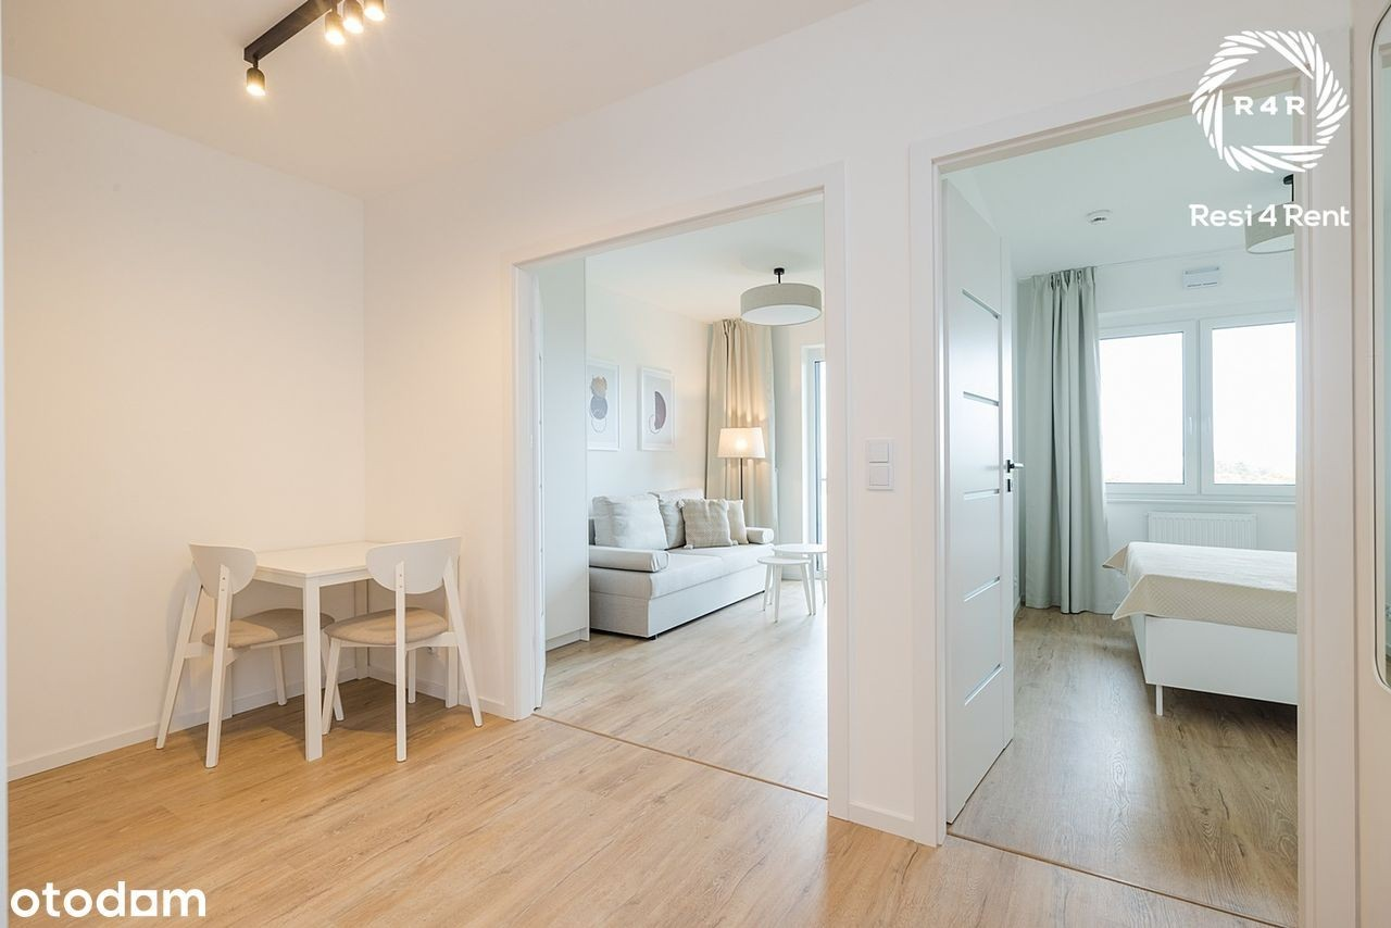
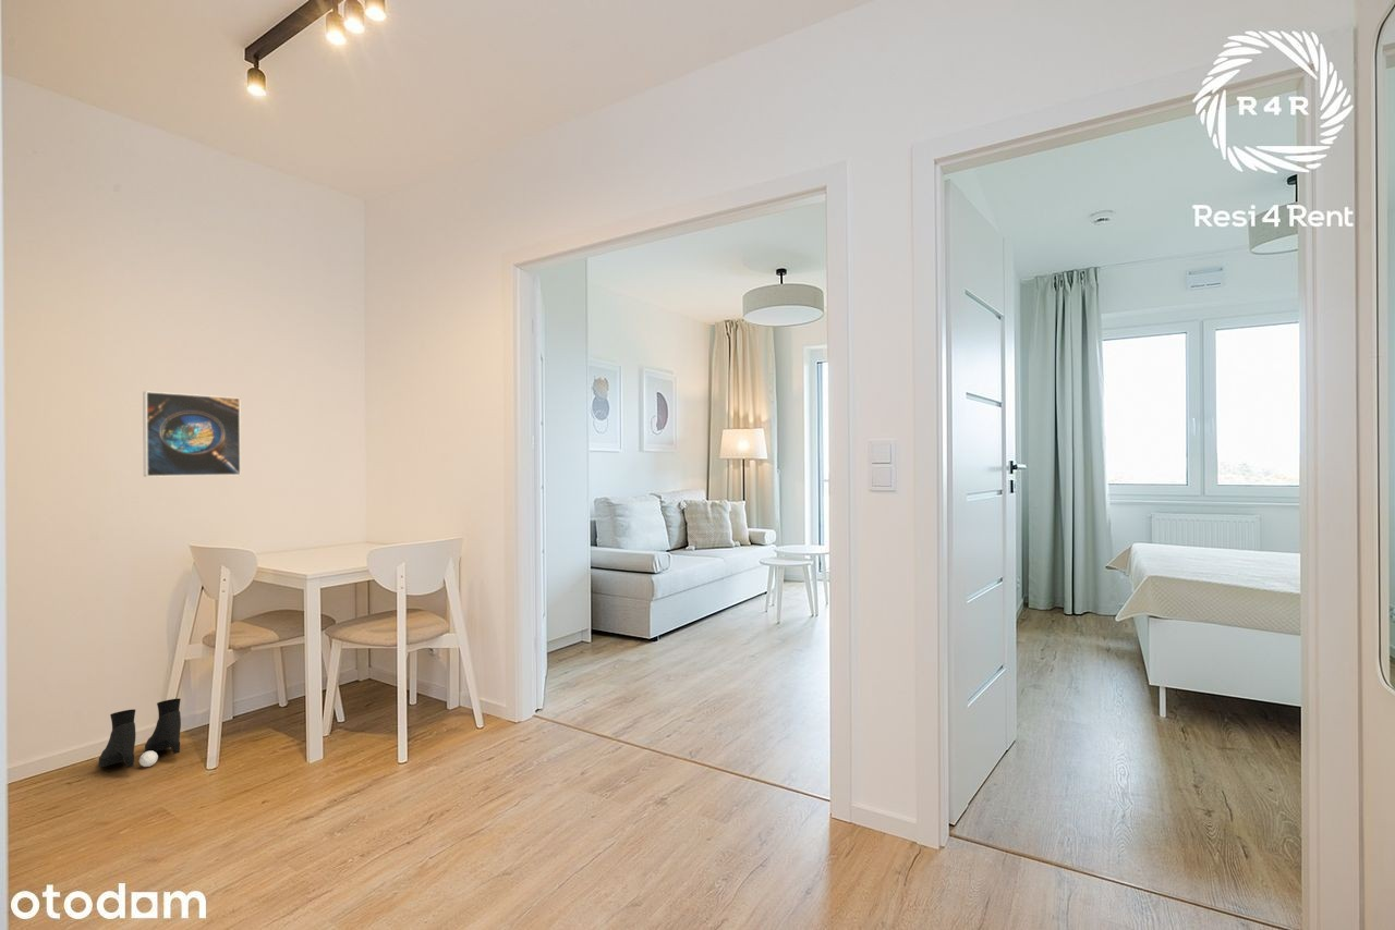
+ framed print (194, 435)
+ boots (134, 730)
